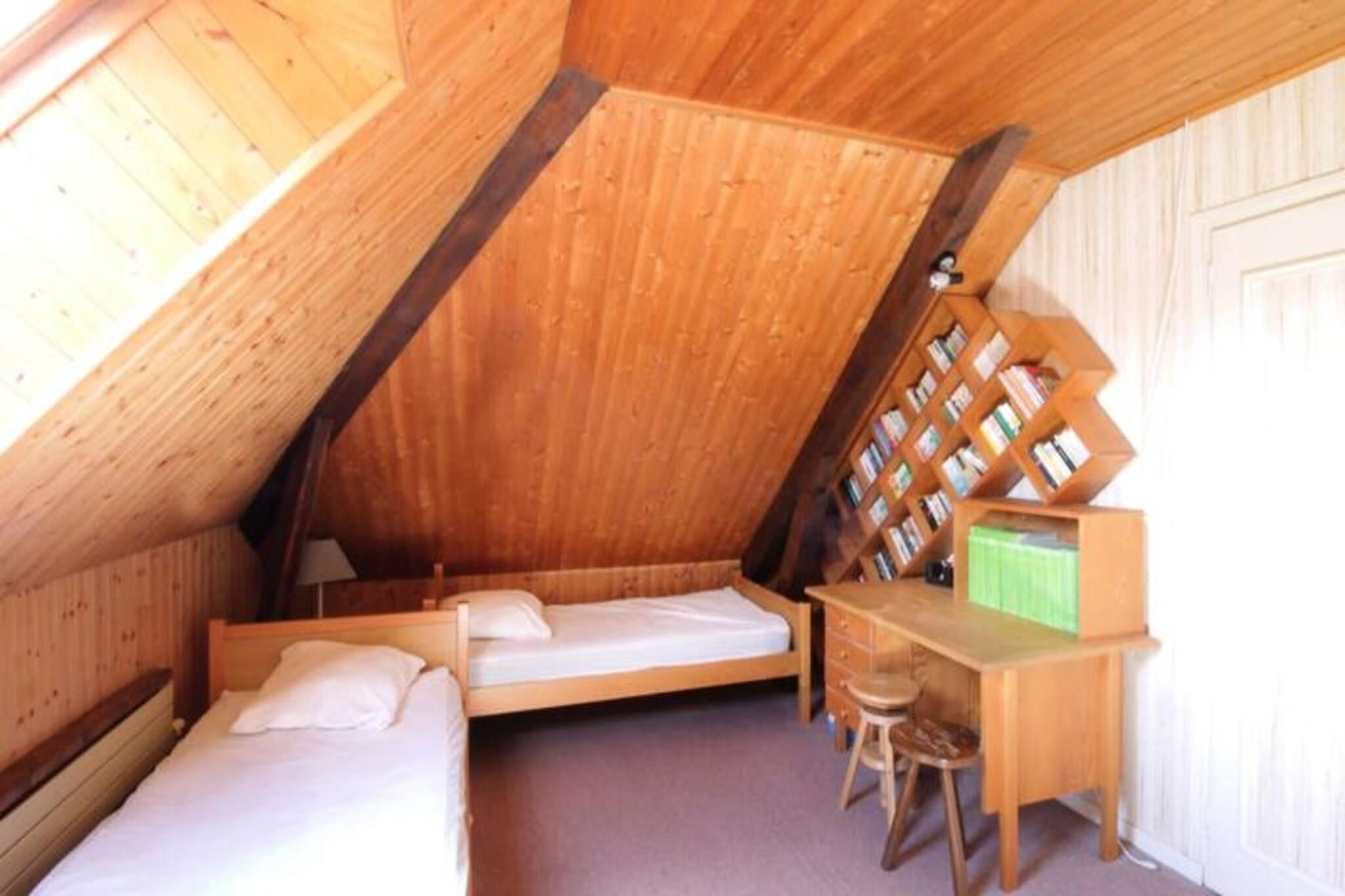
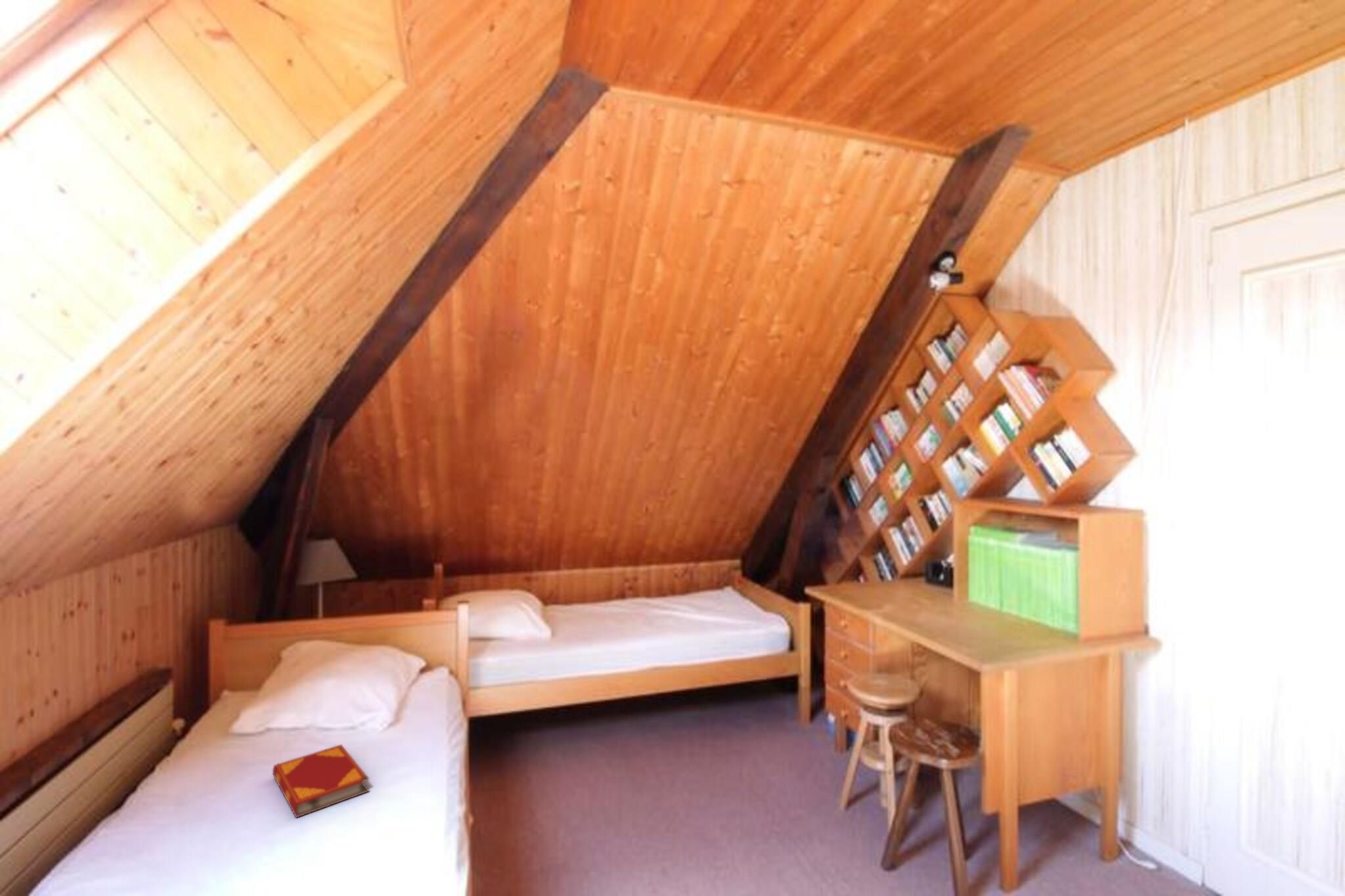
+ hardback book (320, 778)
